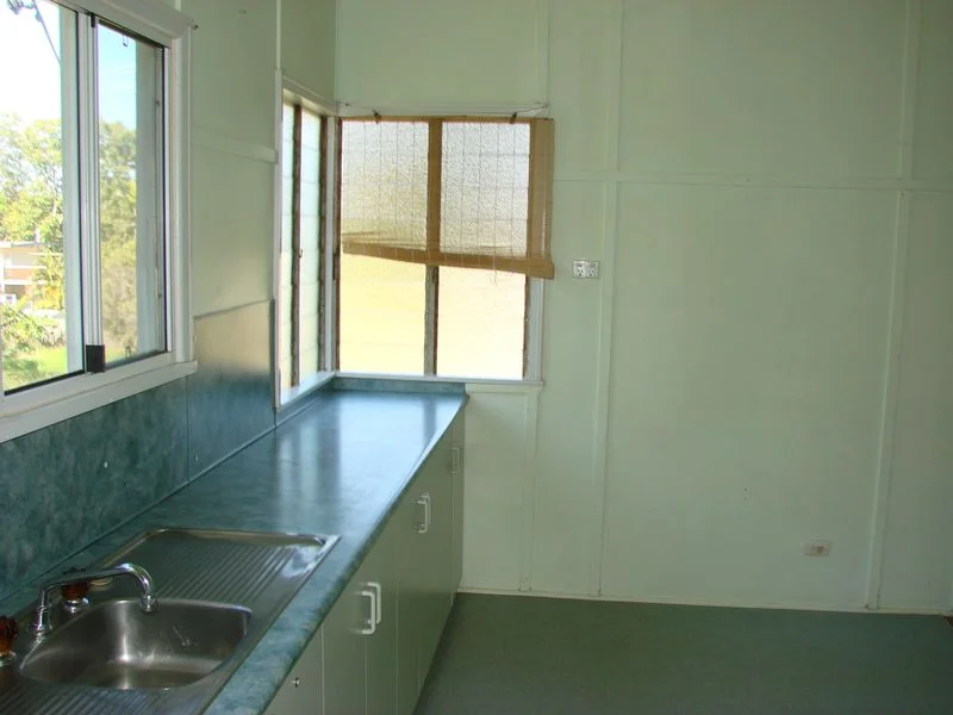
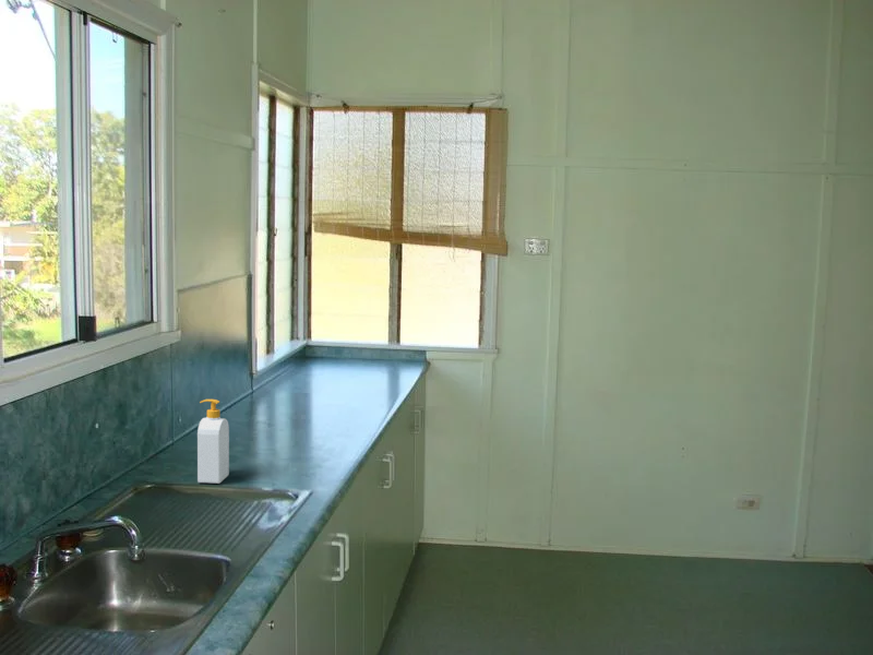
+ soap bottle (212, 439)
